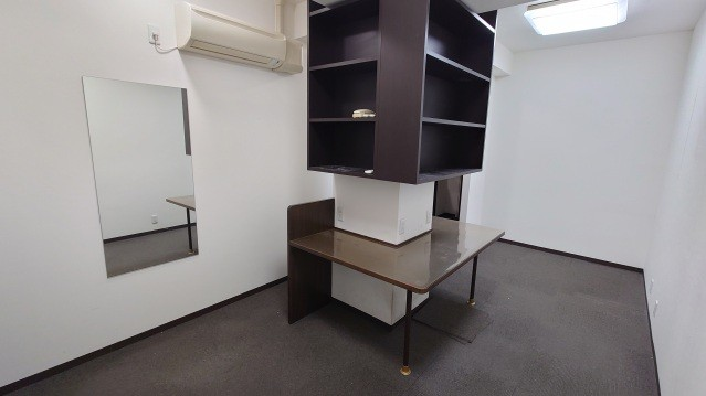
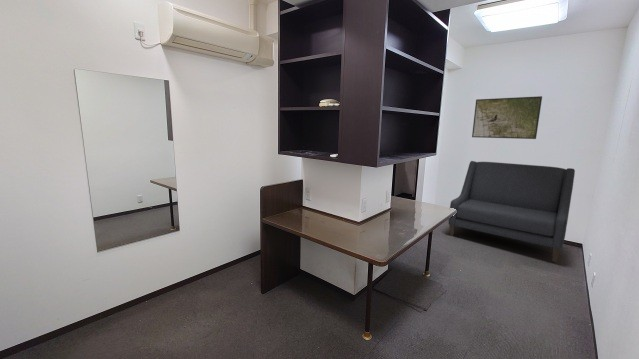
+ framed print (504, 118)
+ sofa (508, 203)
